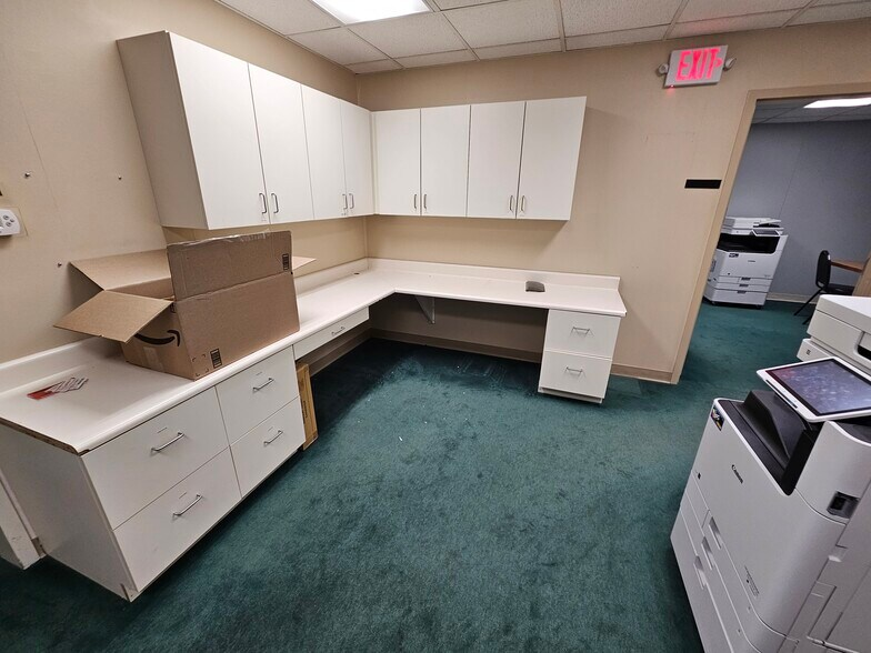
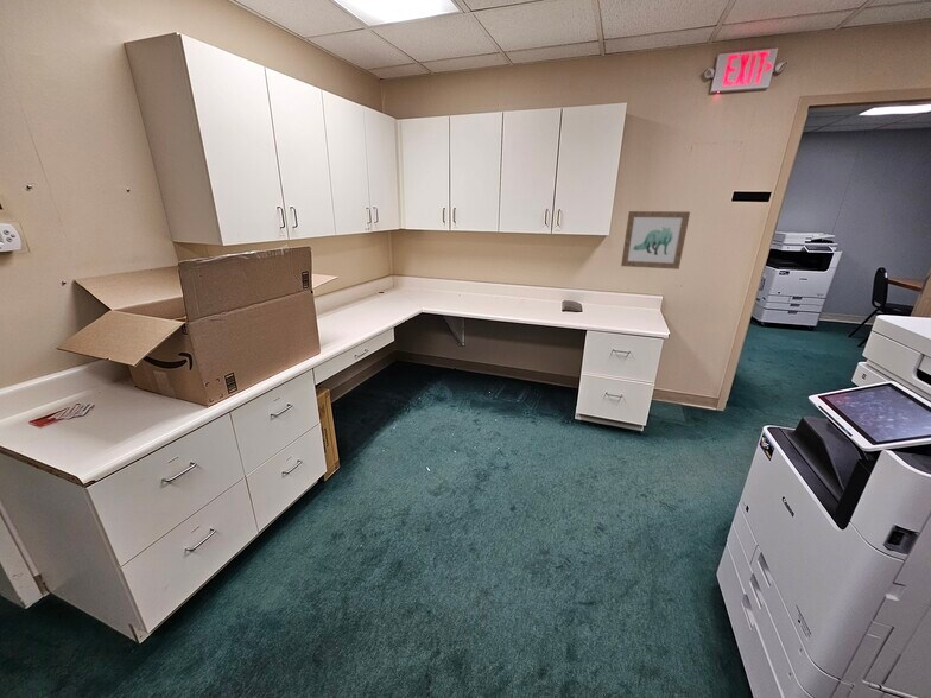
+ wall art (653, 240)
